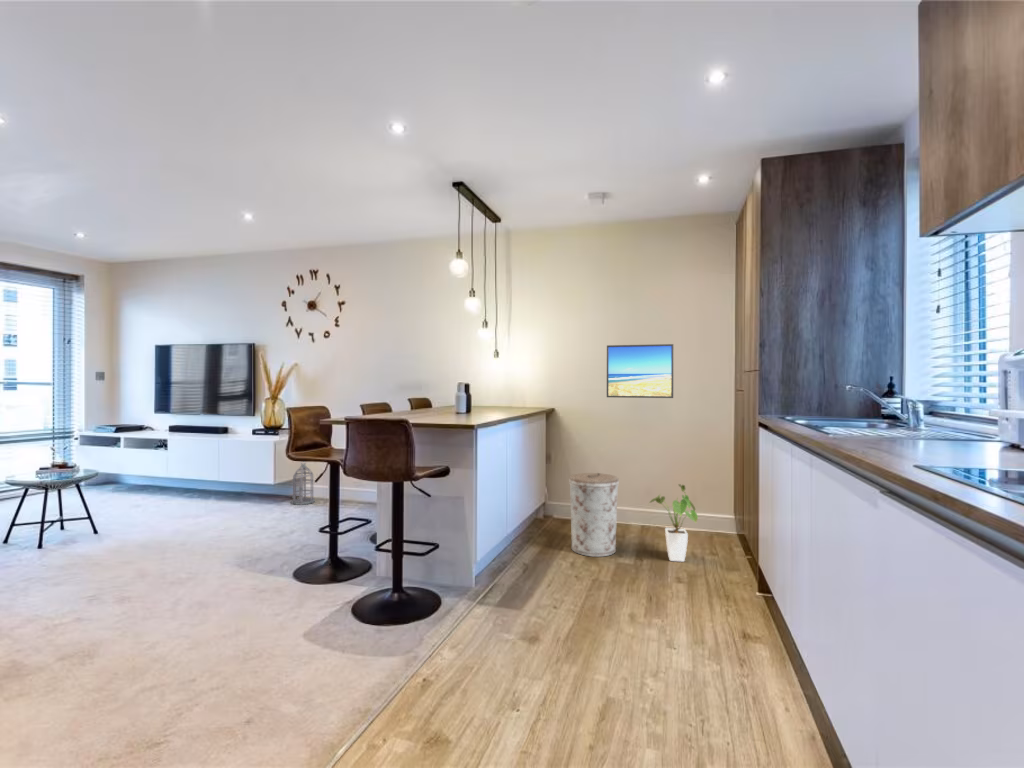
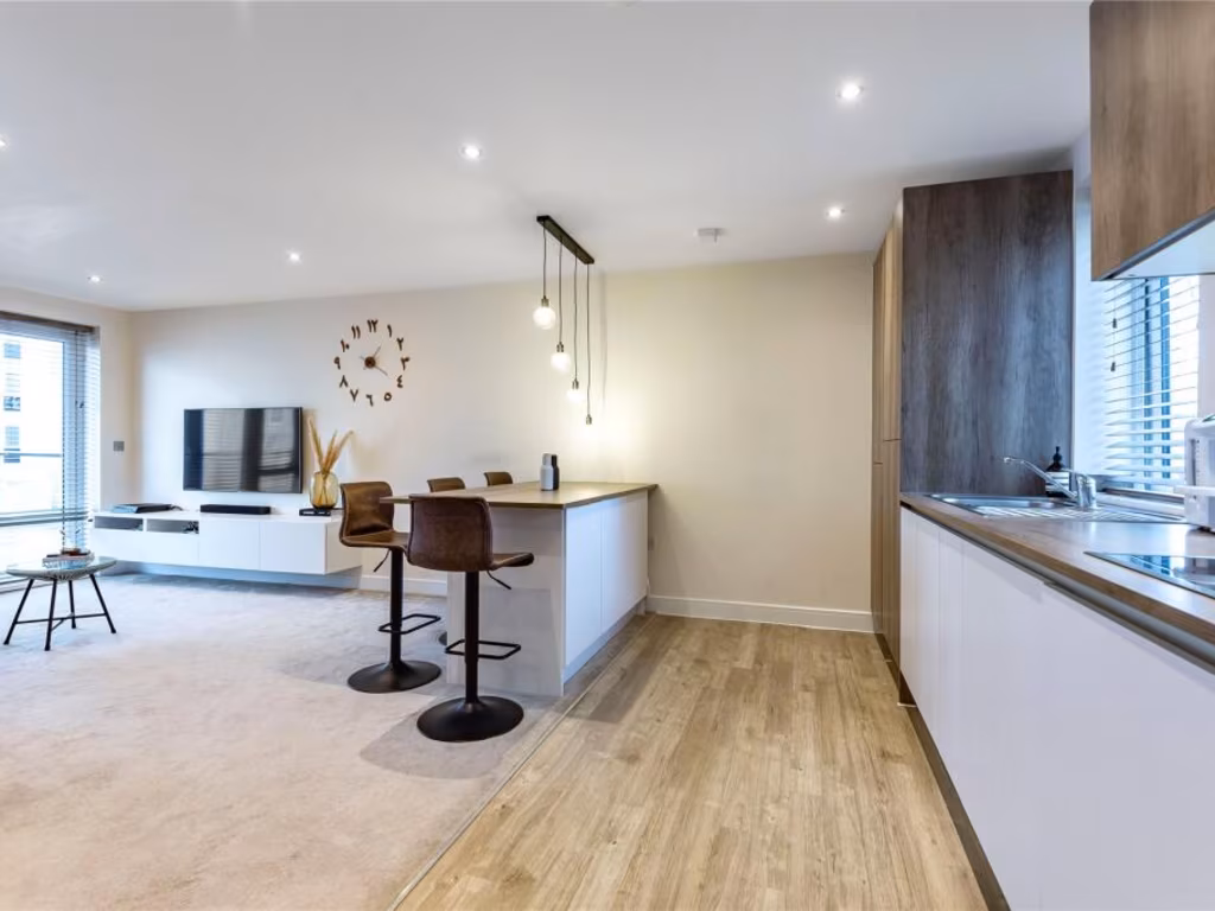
- lantern (304, 477)
- house plant (672, 522)
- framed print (639, 371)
- trash can (593, 511)
